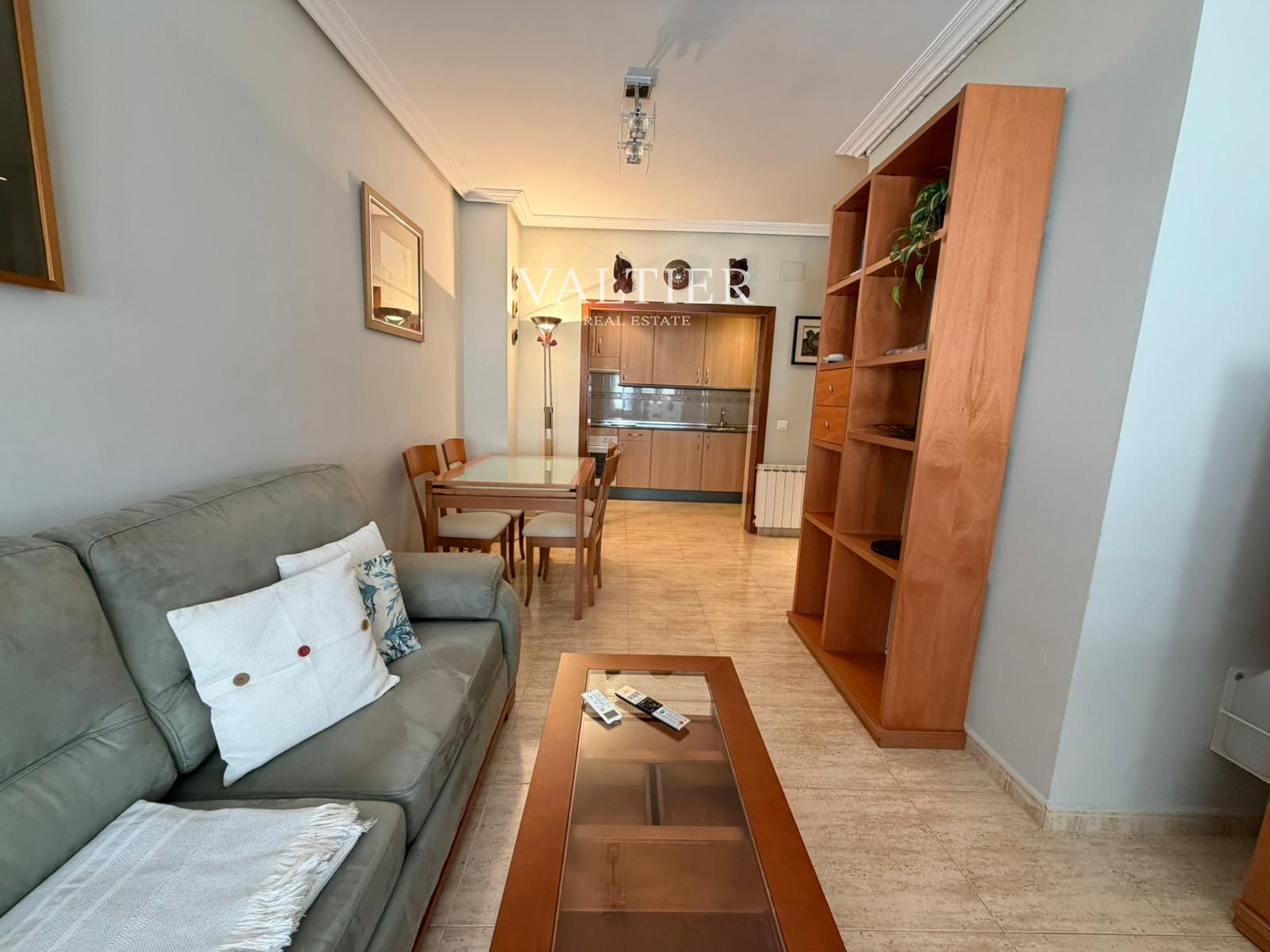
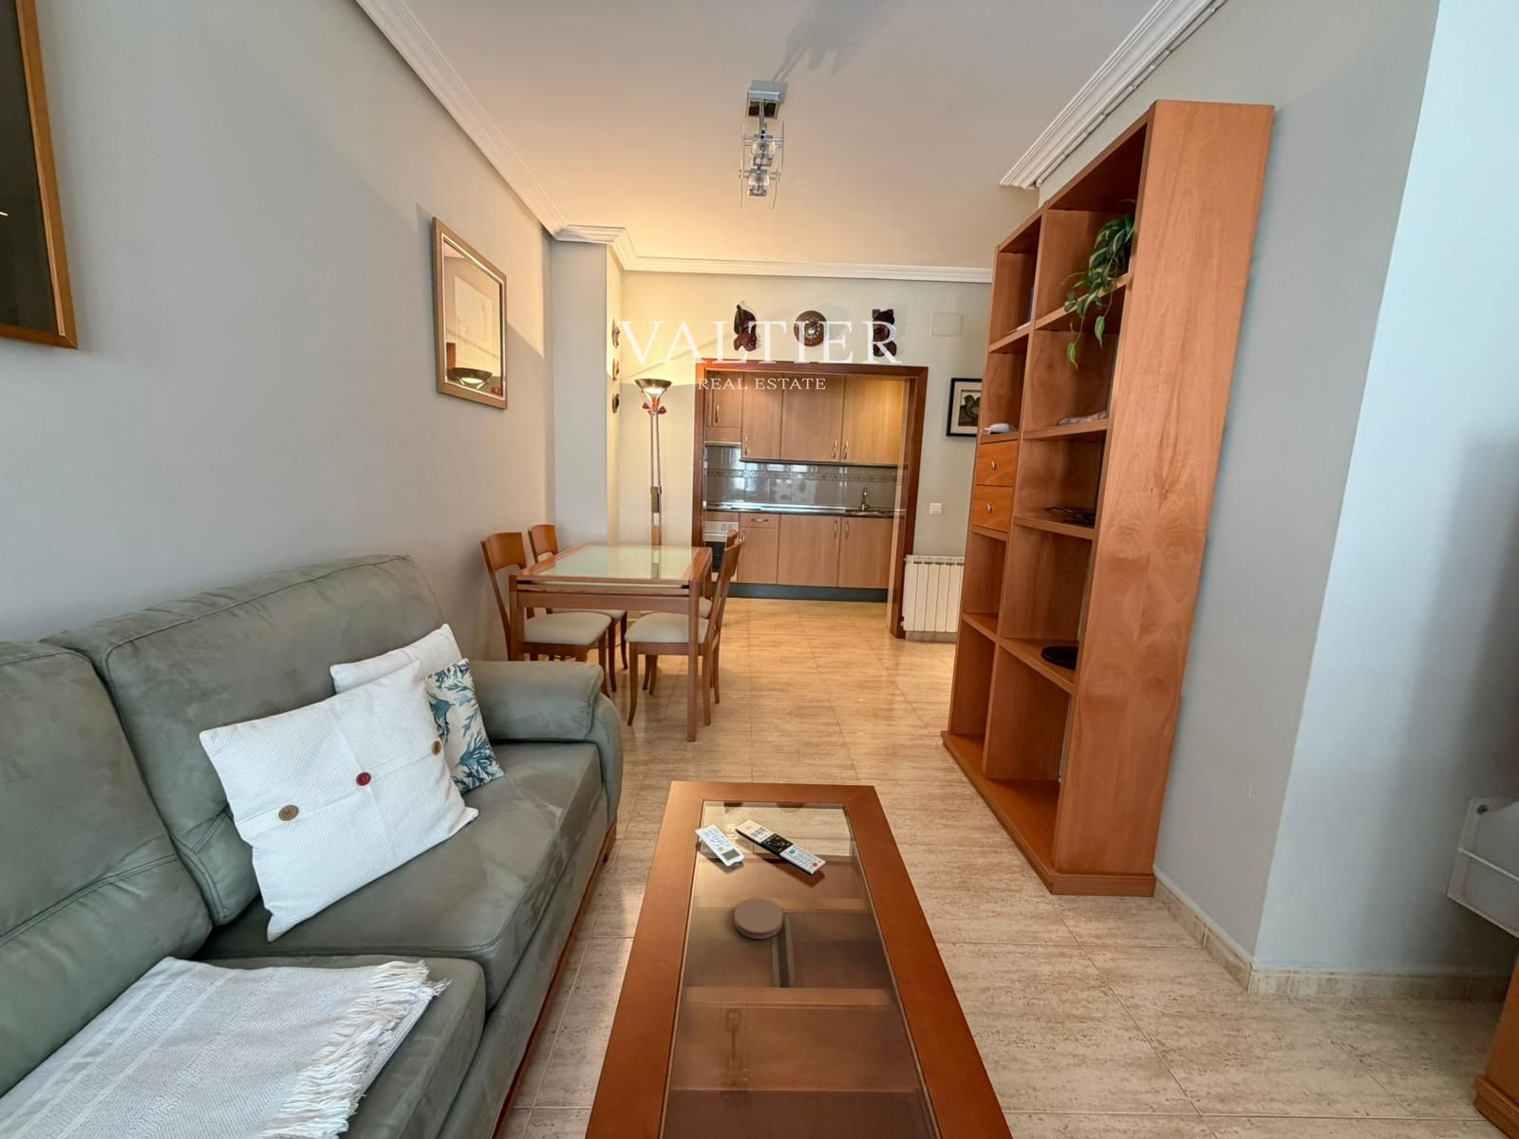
+ coaster (758, 916)
